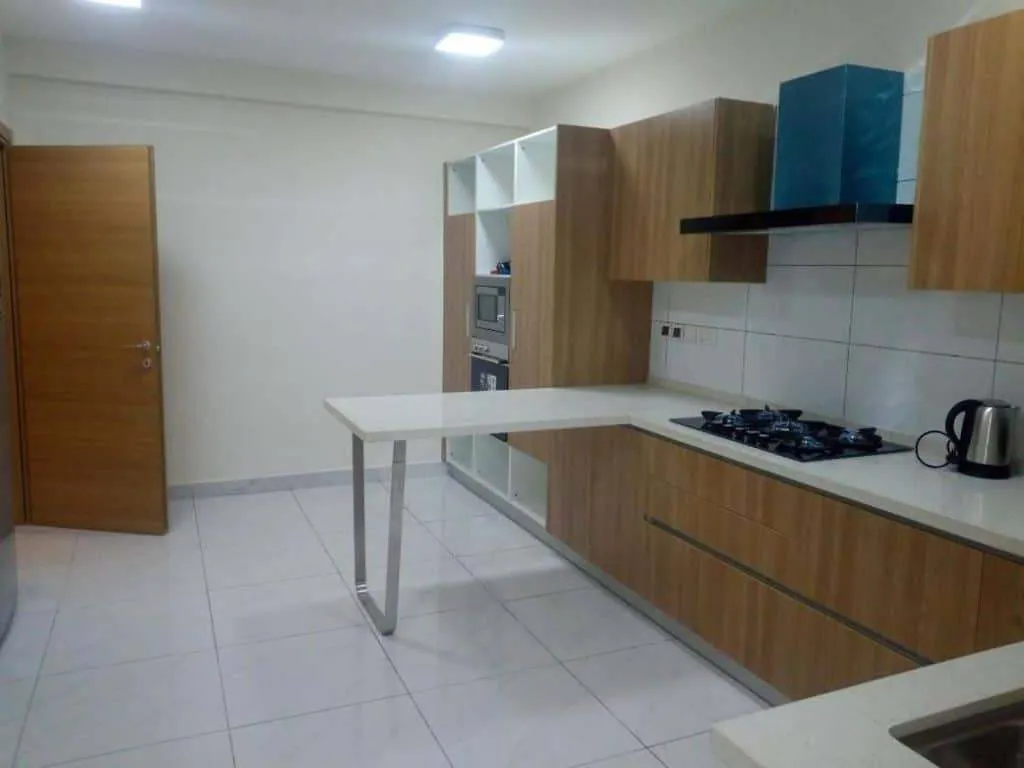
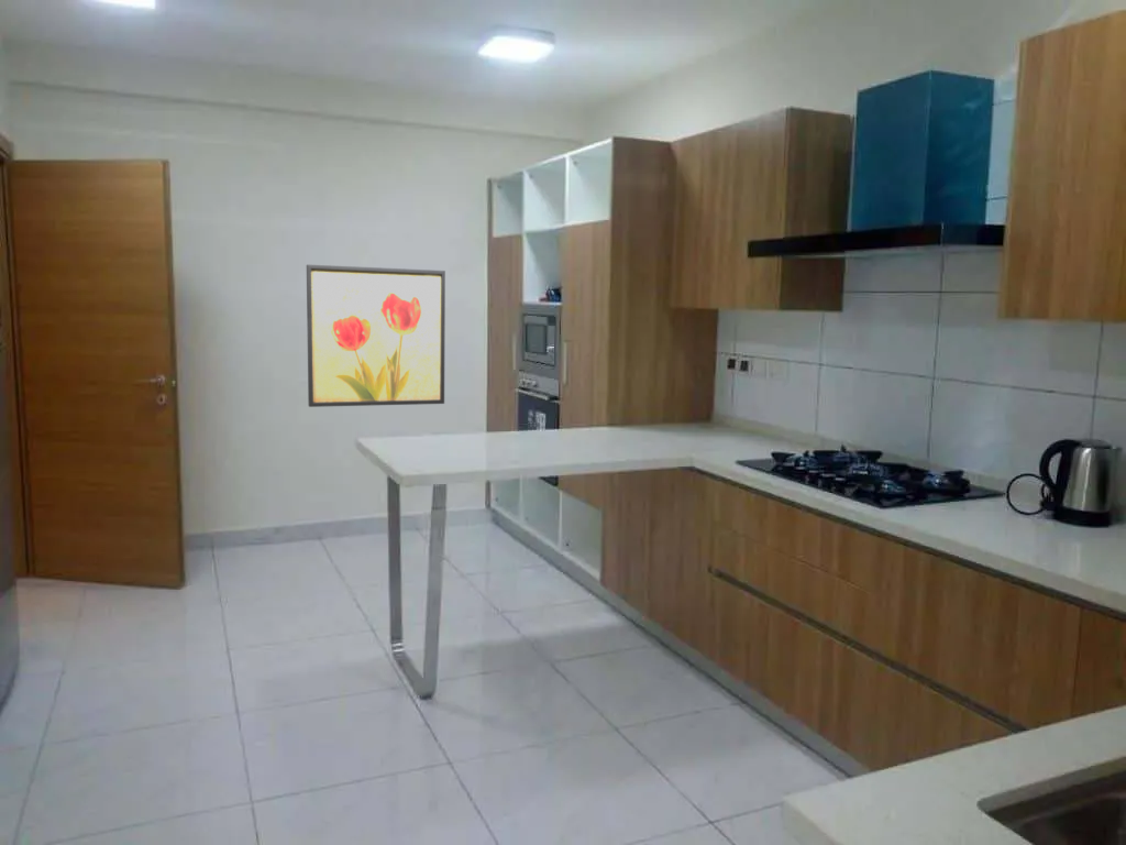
+ wall art (377, 337)
